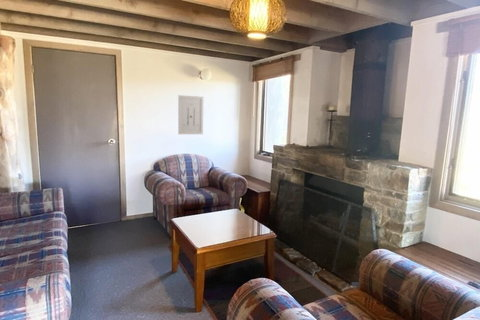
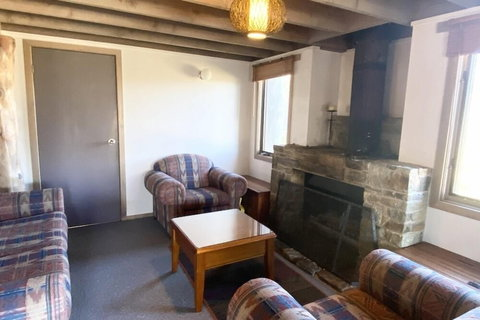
- wall art (191, 115)
